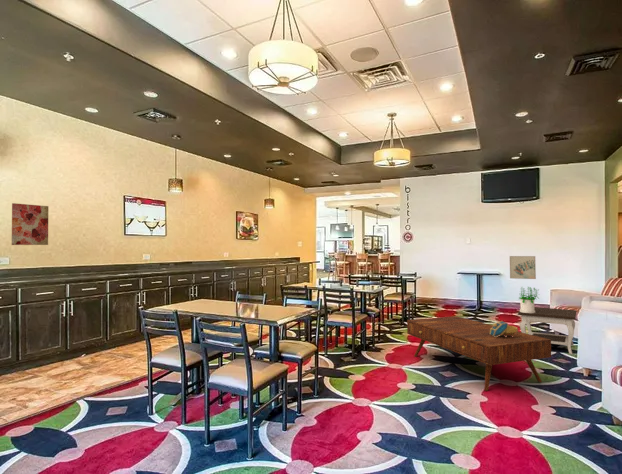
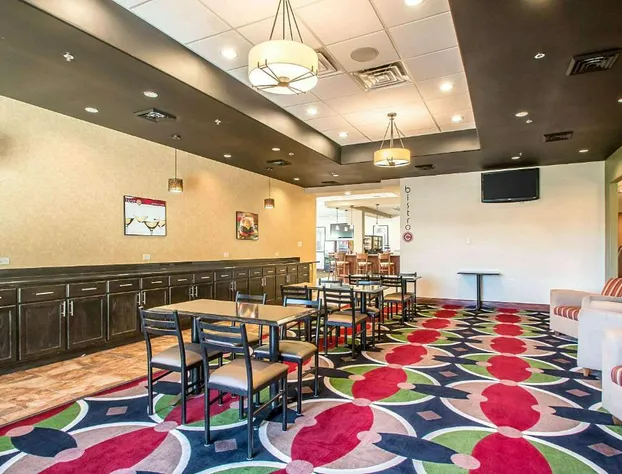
- coffee table (469, 348)
- wall art (522, 267)
- potted plant (529, 299)
- decorative container (503, 328)
- wall art (30, 224)
- side table (545, 333)
